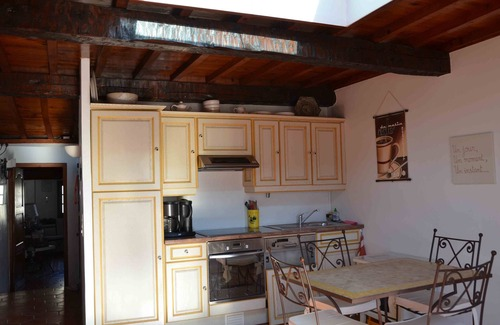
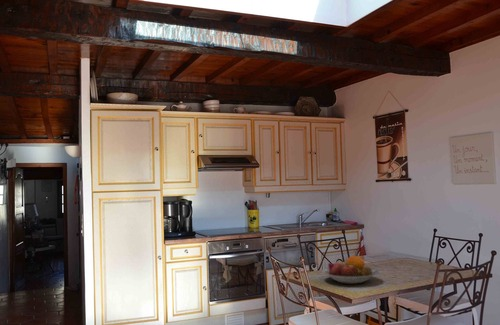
+ fruit bowl (350, 268)
